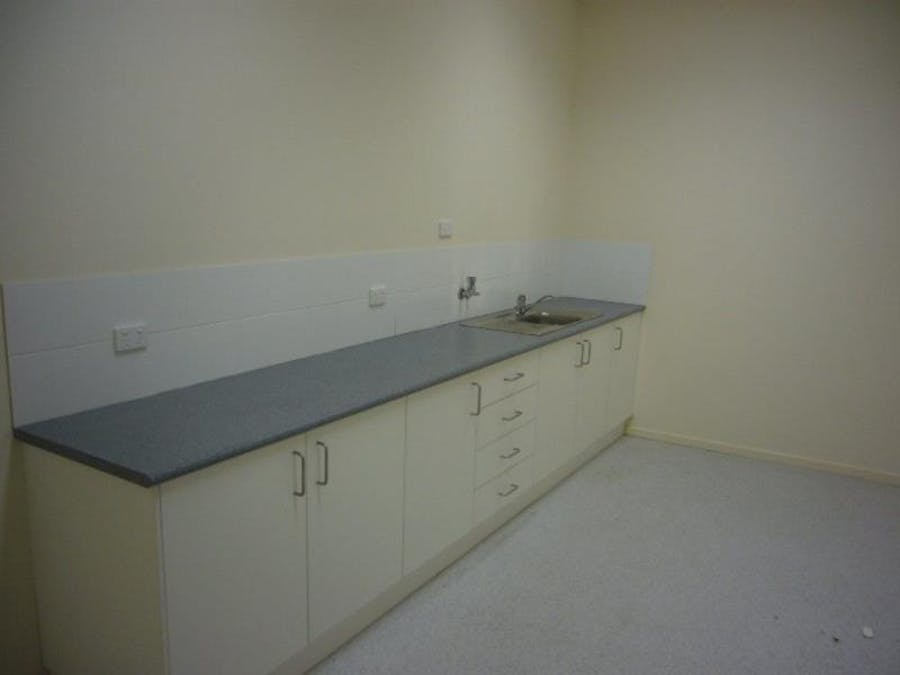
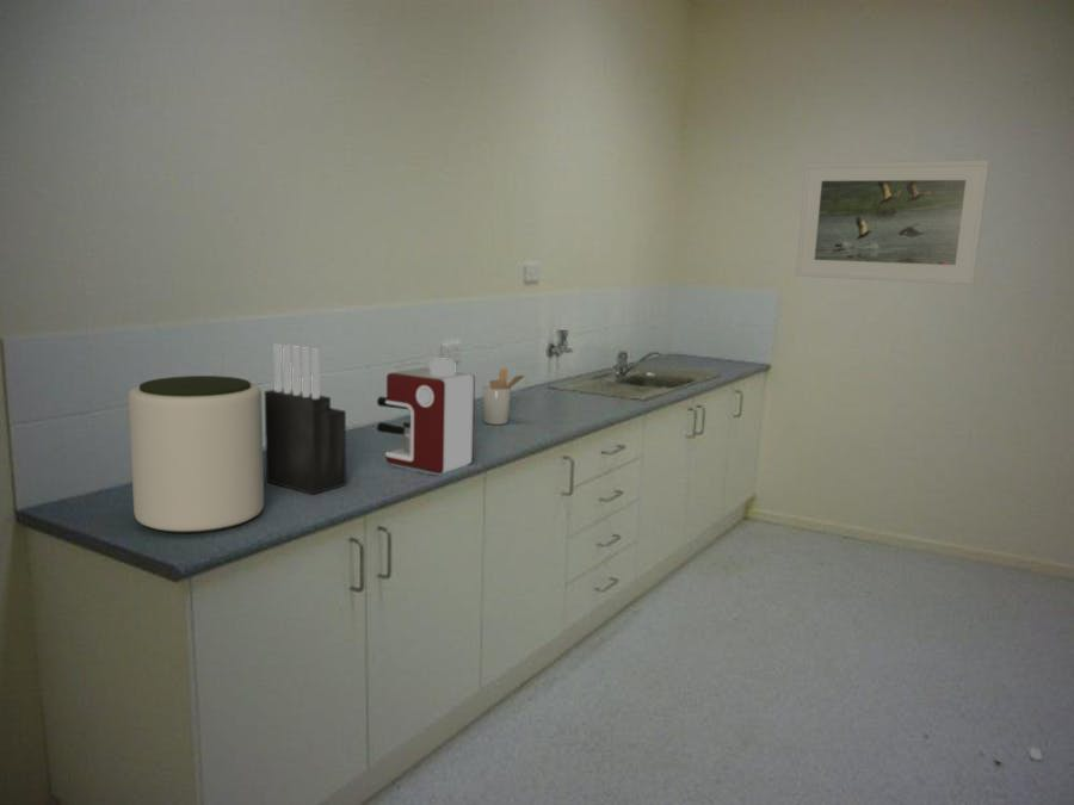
+ utensil holder (504, 396)
+ plant pot (198, 451)
+ knife block (308, 415)
+ coffee maker (418, 409)
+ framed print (887, 221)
